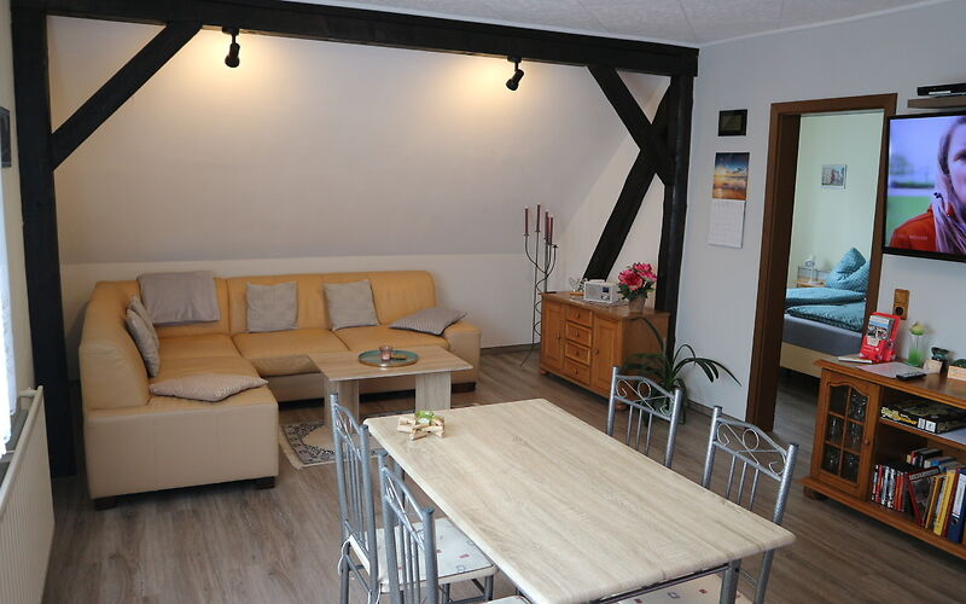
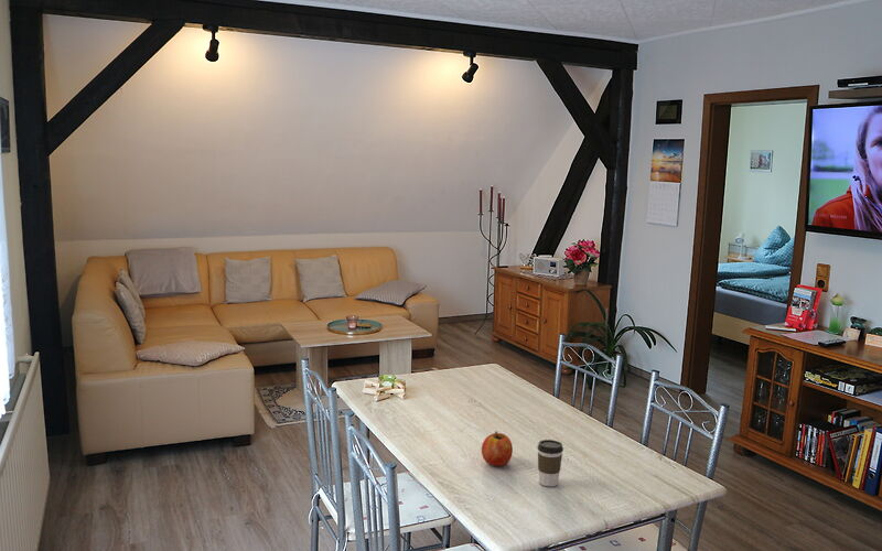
+ coffee cup (549, 463)
+ fruit (497, 447)
